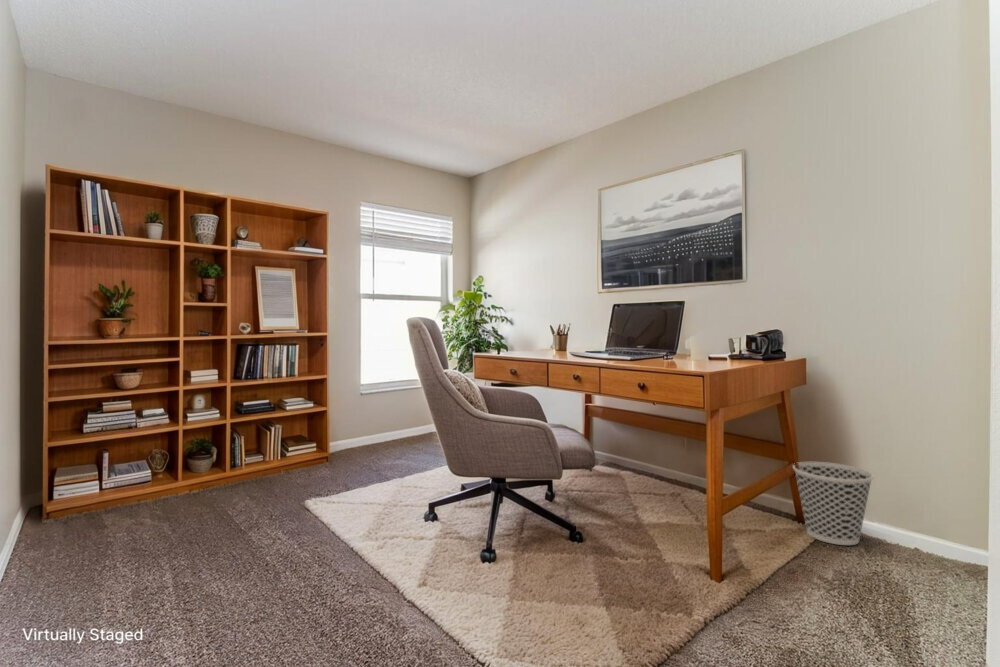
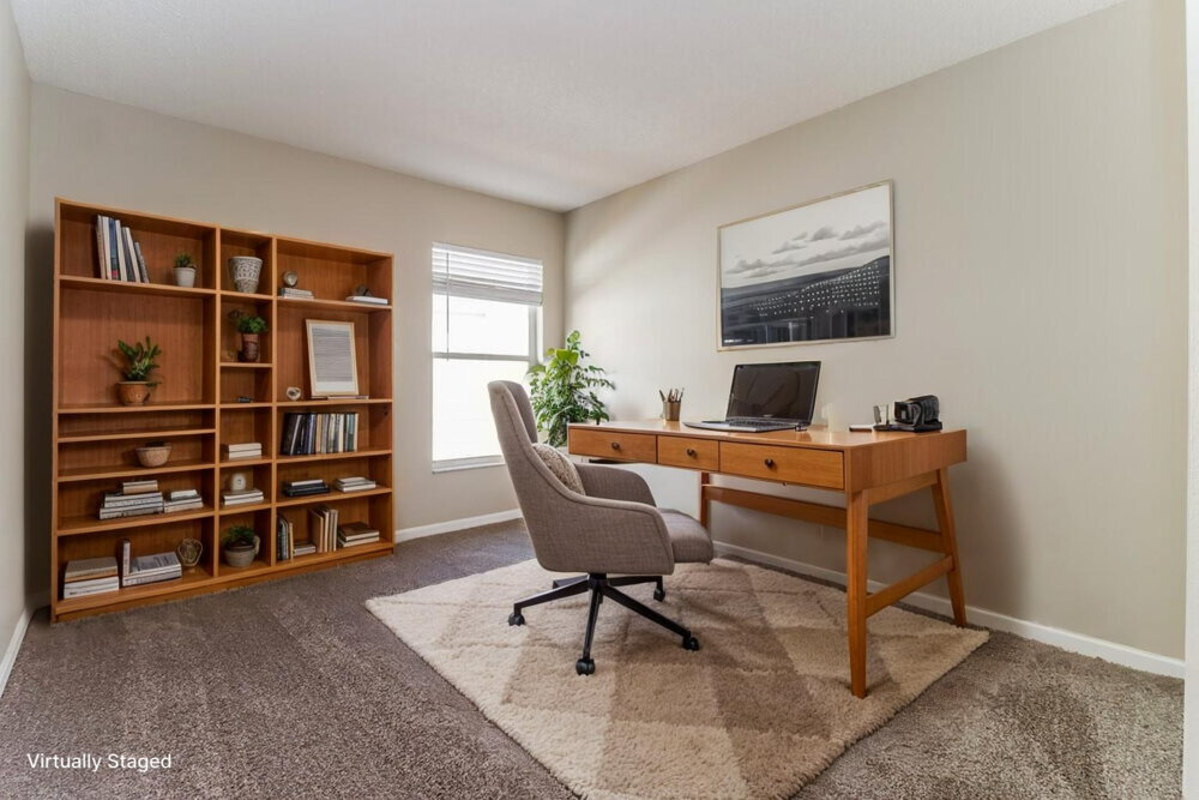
- wastebasket (831, 502)
